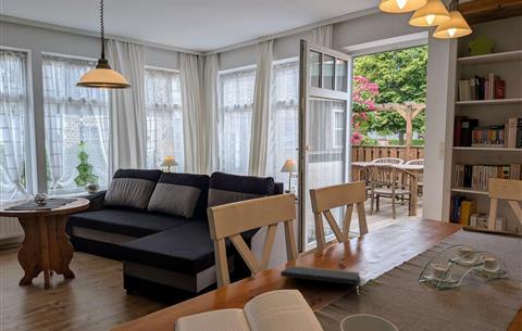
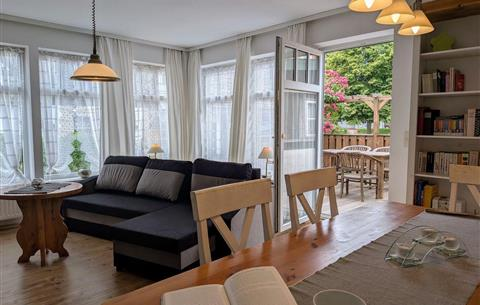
- notepad (321, 273)
